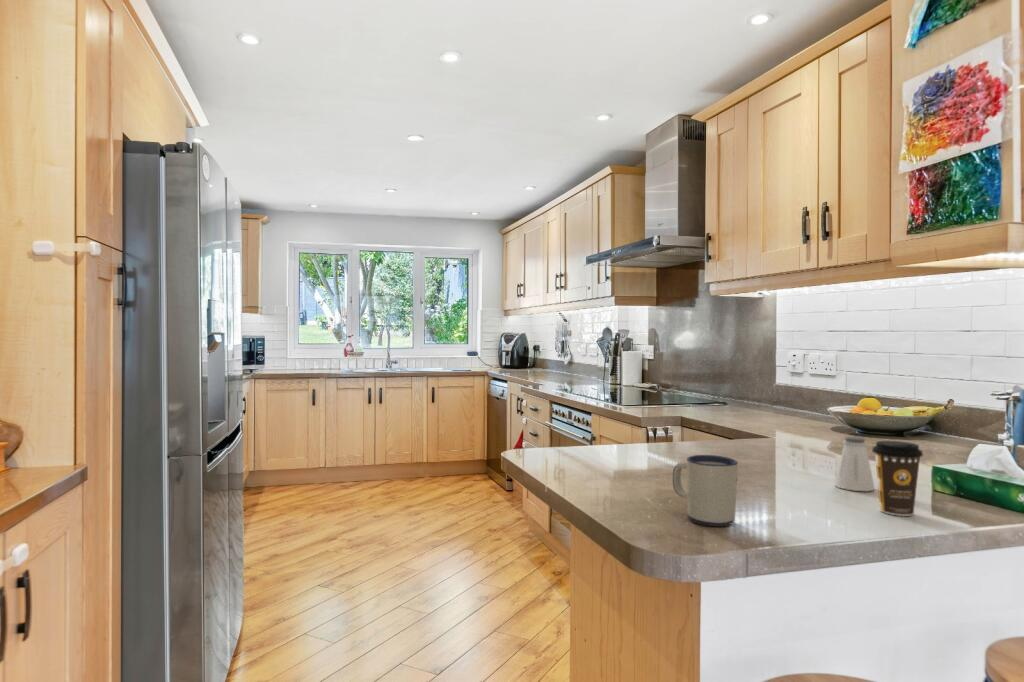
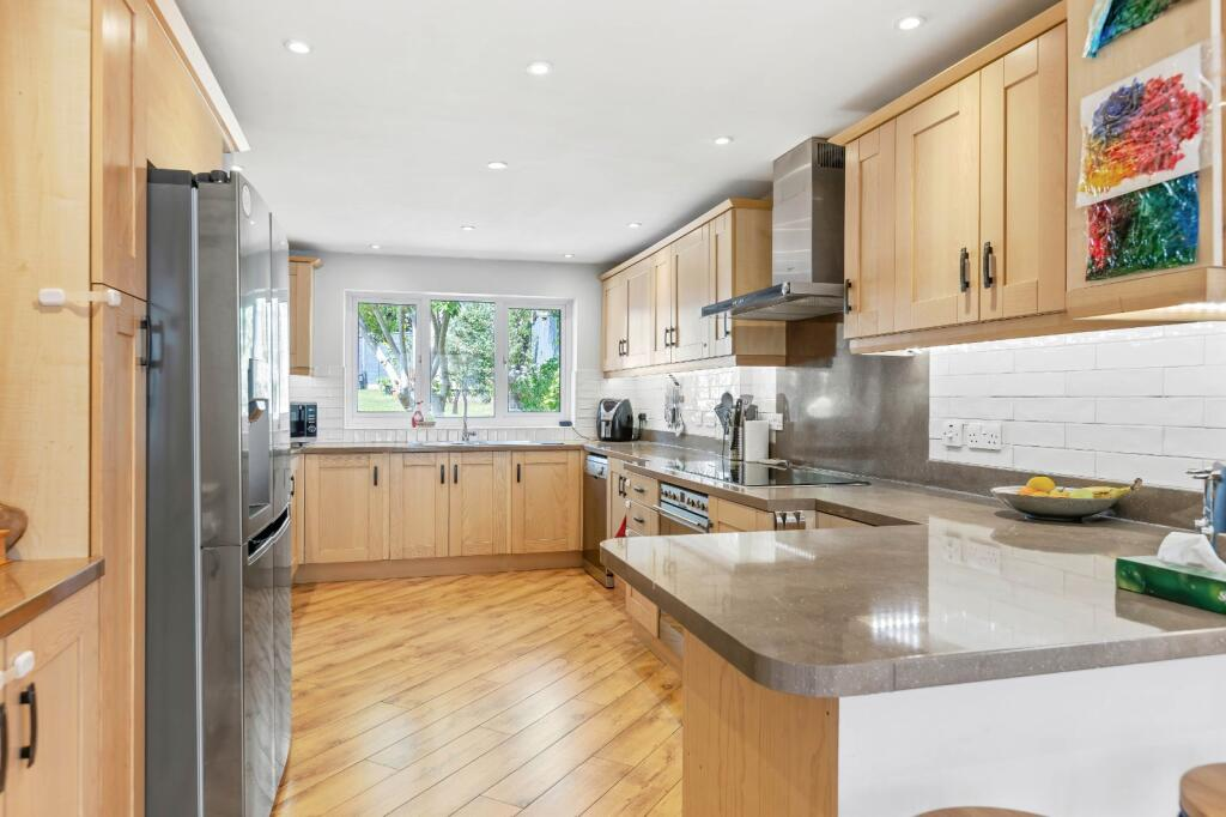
- coffee cup (896, 477)
- mug (703, 487)
- saltshaker (854, 462)
